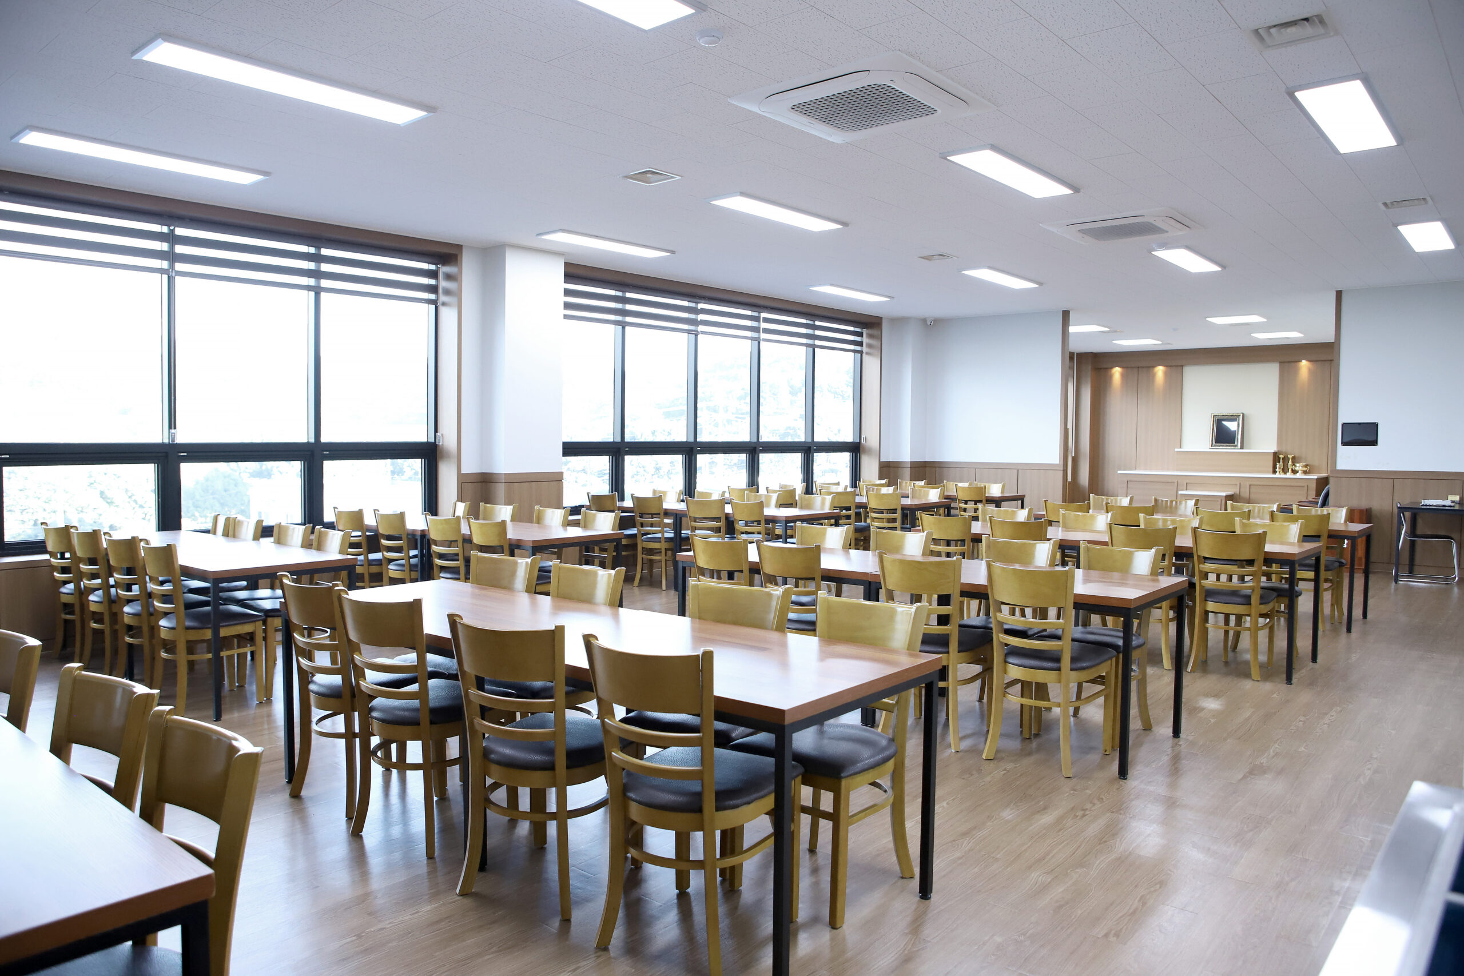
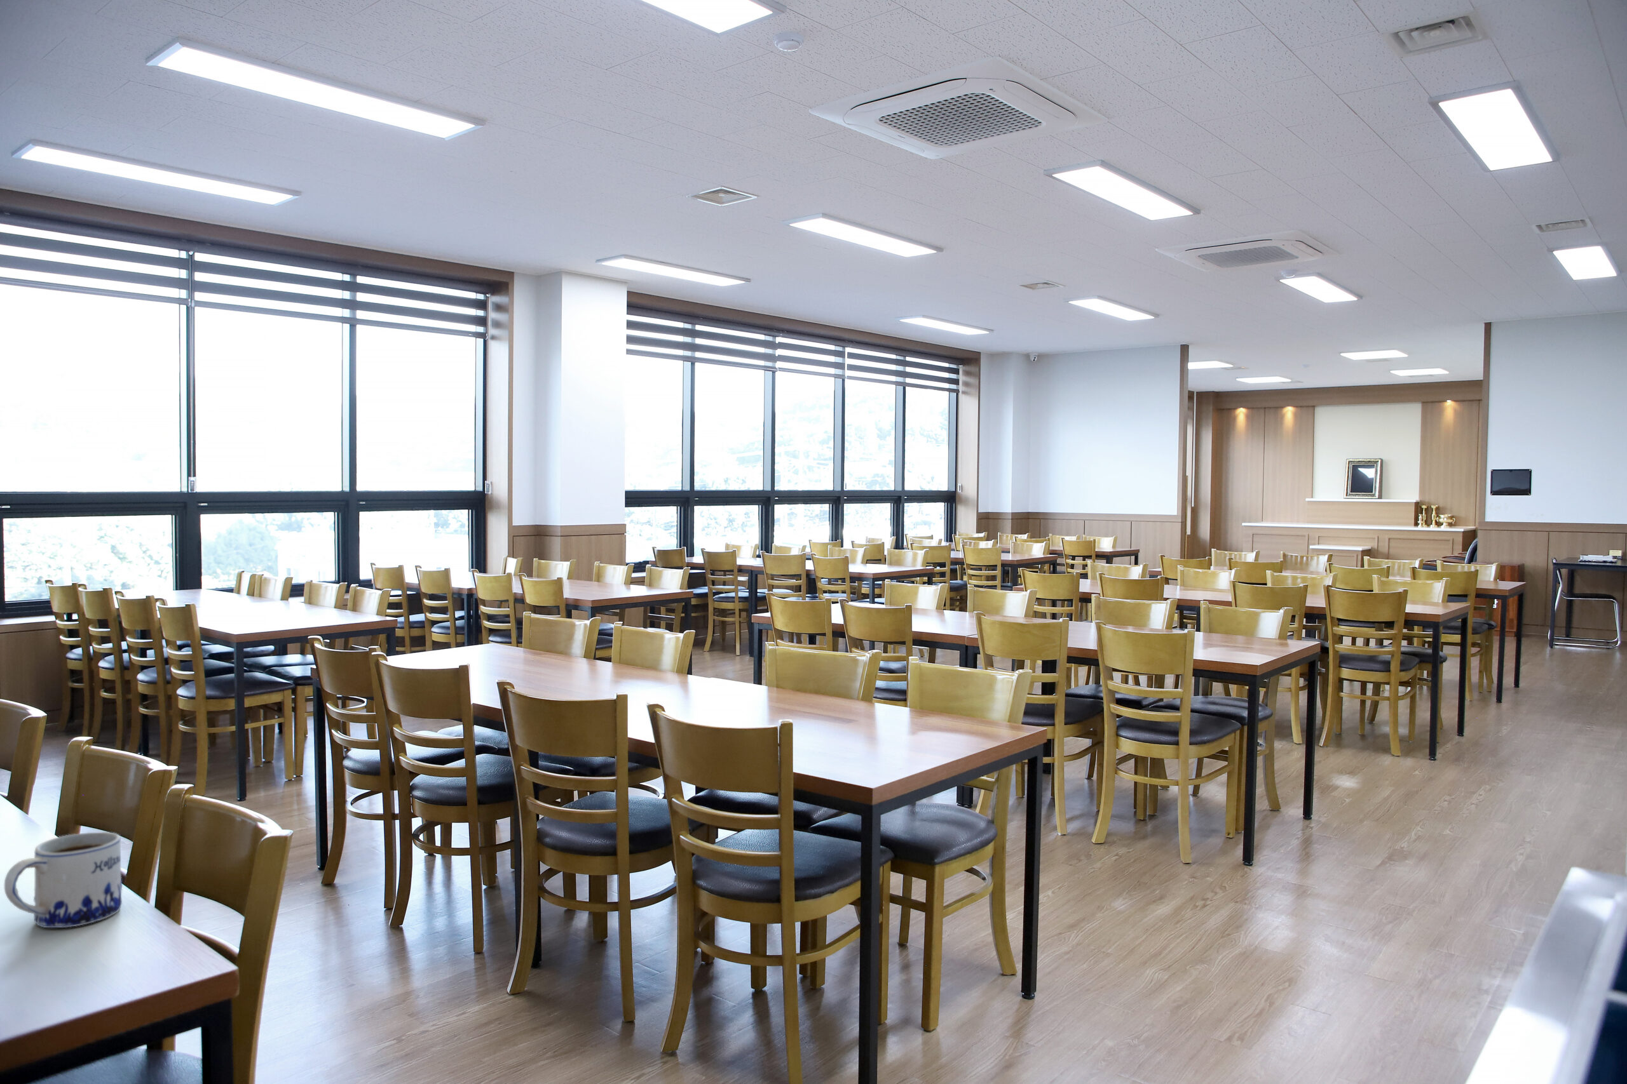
+ mug (69, 882)
